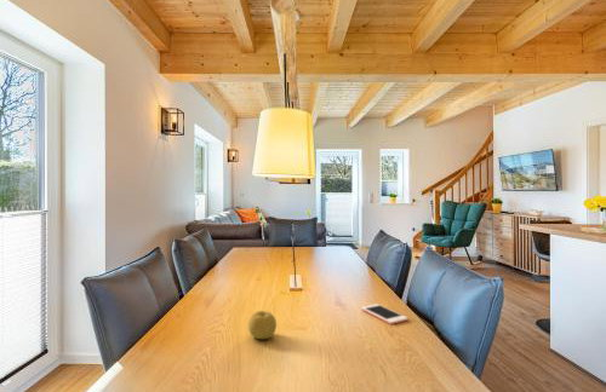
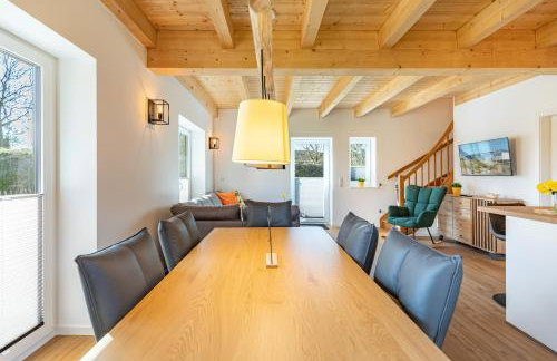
- fruit (262, 324)
- cell phone (383, 313)
